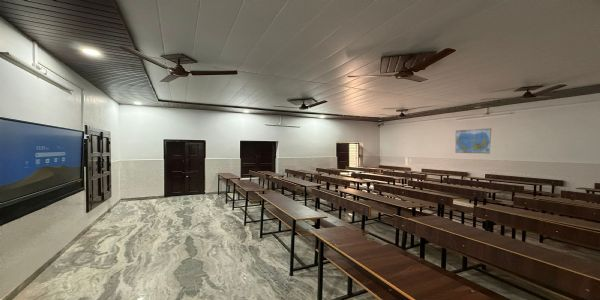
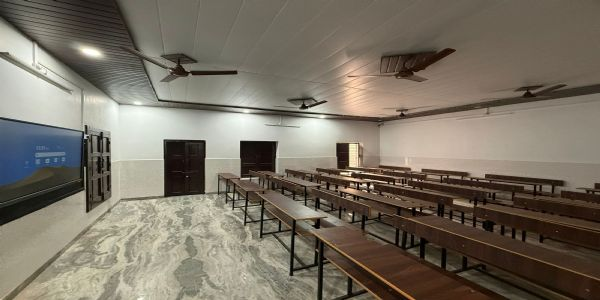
- world map (472, 141)
